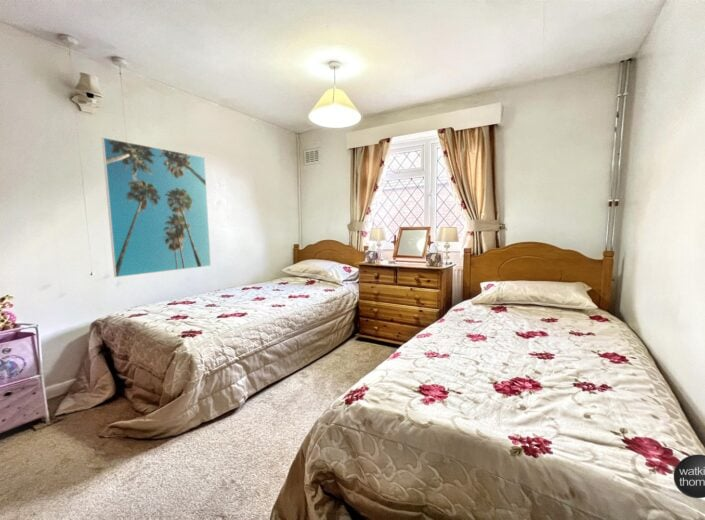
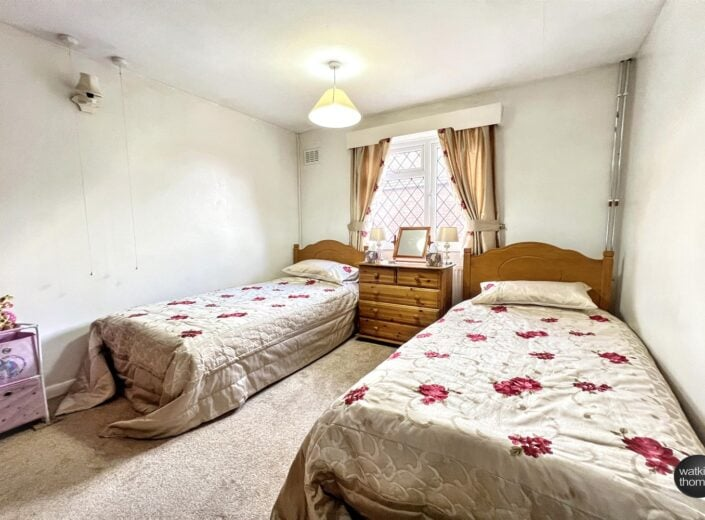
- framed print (163, 211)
